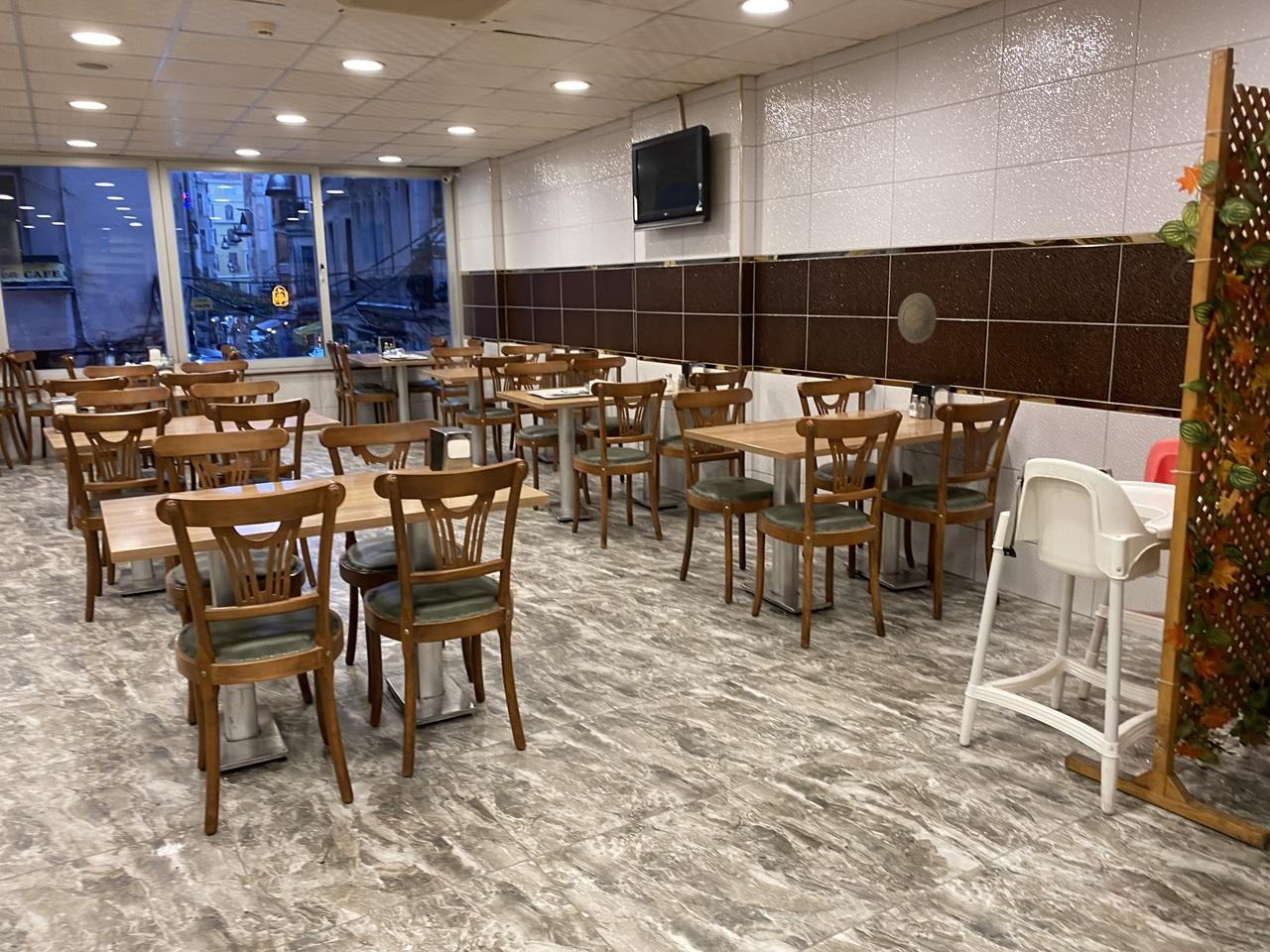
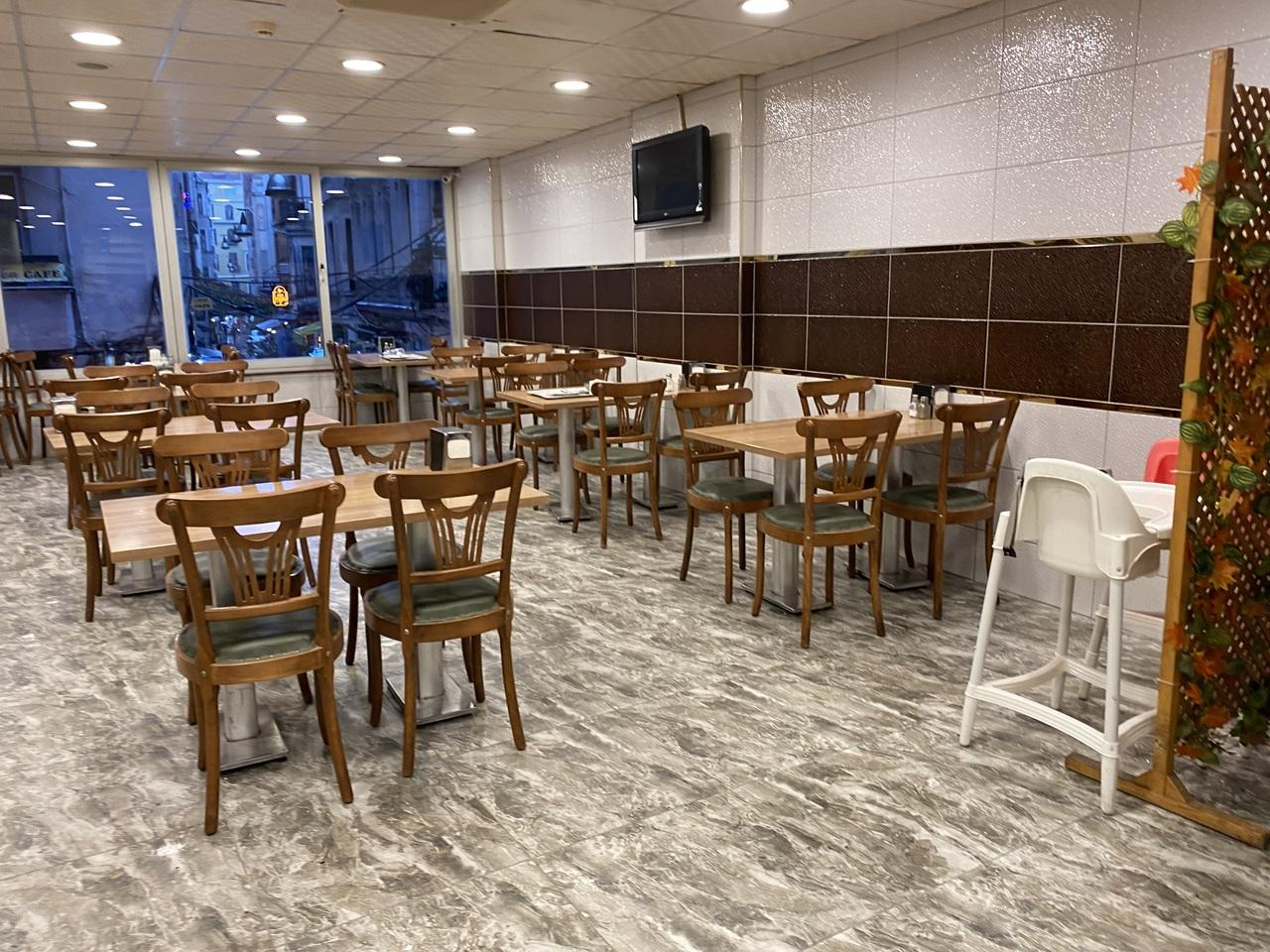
- decorative plate (915, 318)
